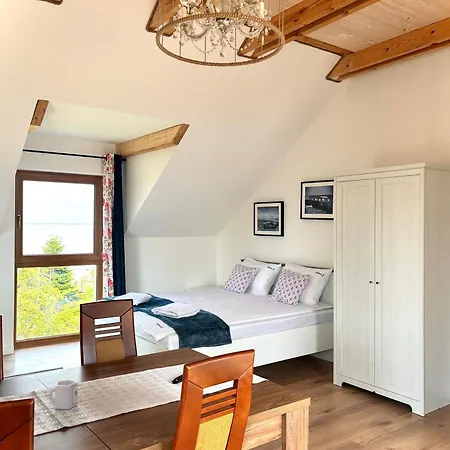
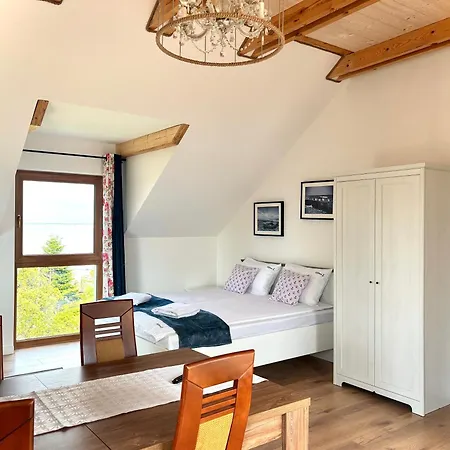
- cup (63, 394)
